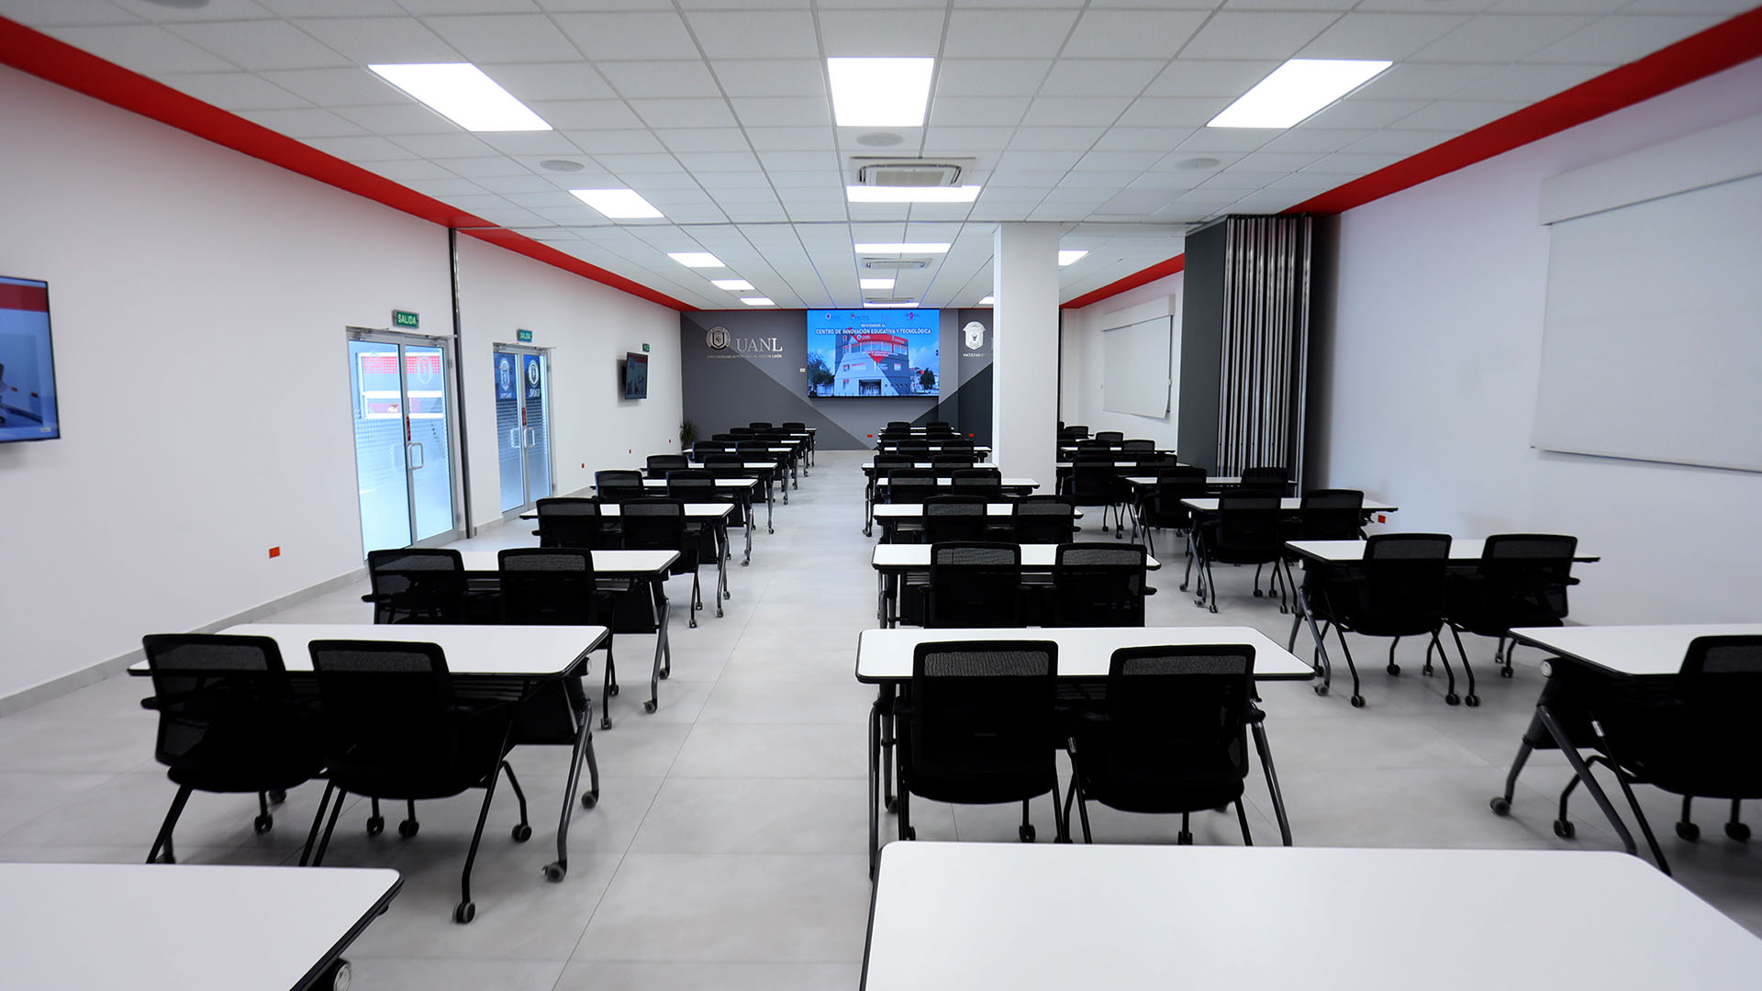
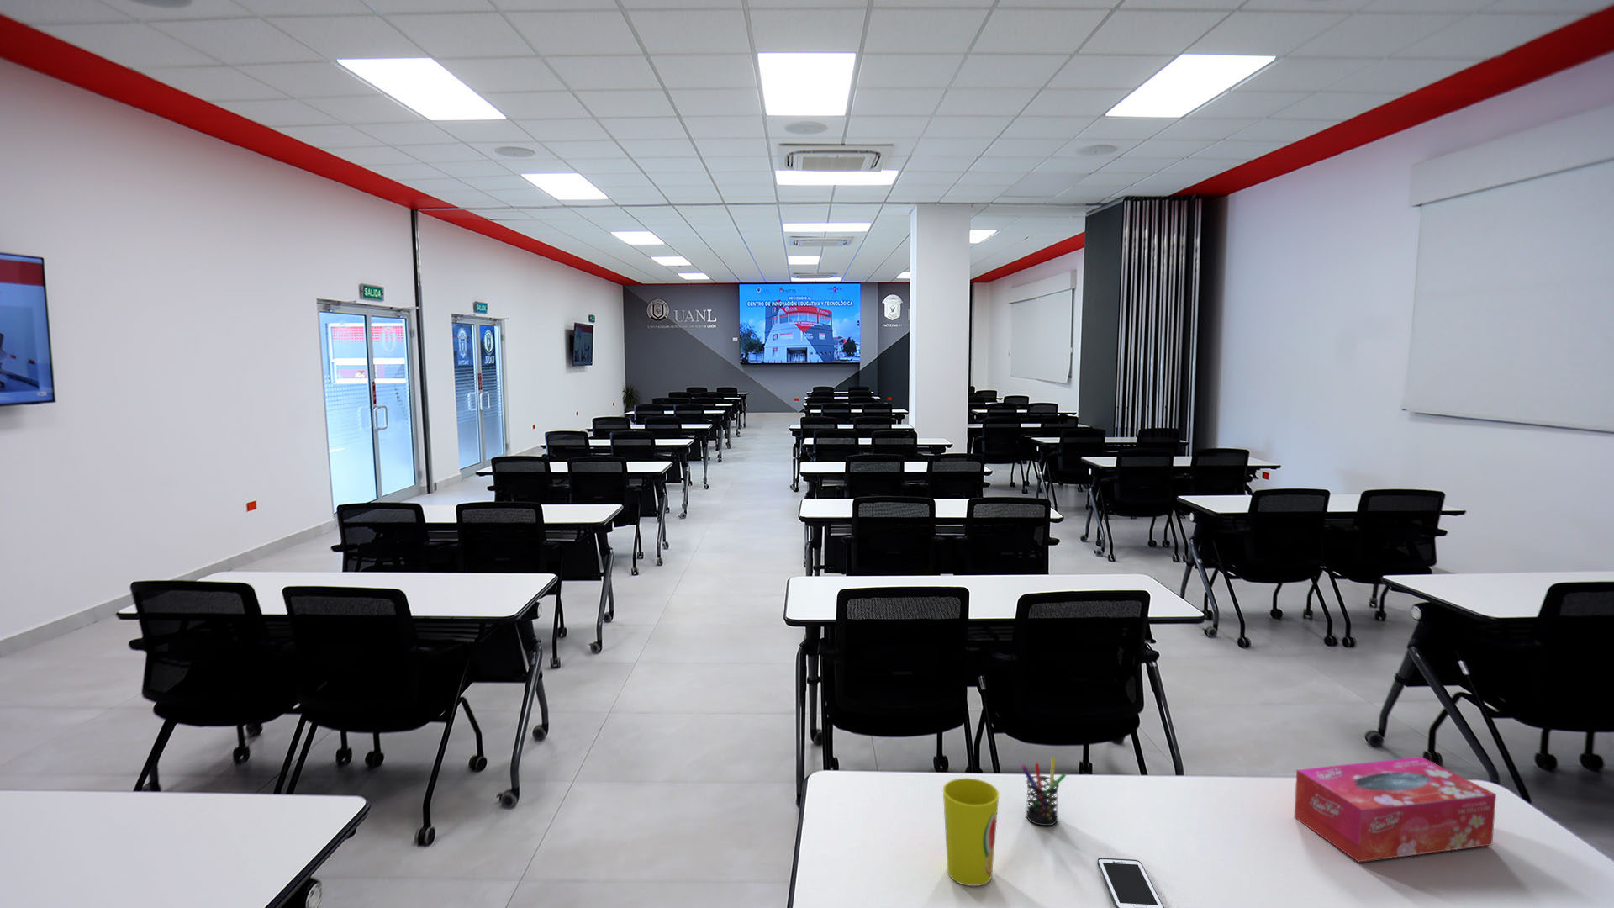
+ cup (970, 832)
+ pen holder (1045, 788)
+ tissue box (1391, 806)
+ cell phone (1128, 886)
